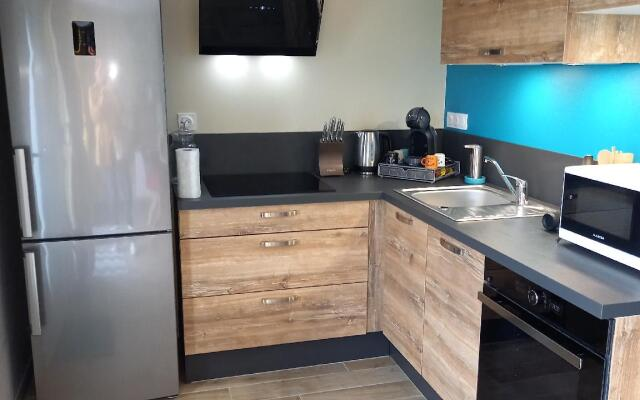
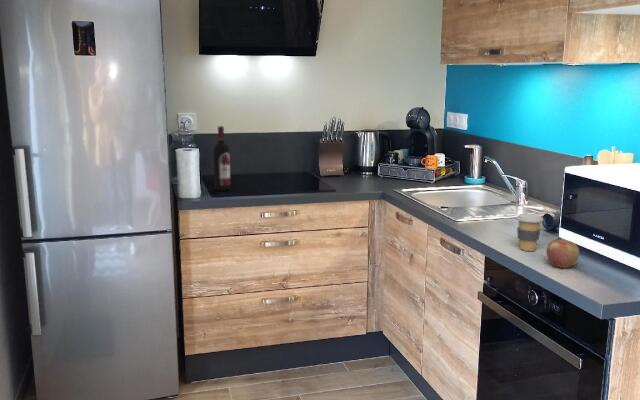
+ apple (562, 253)
+ coffee cup (528, 232)
+ wine bottle (221, 158)
